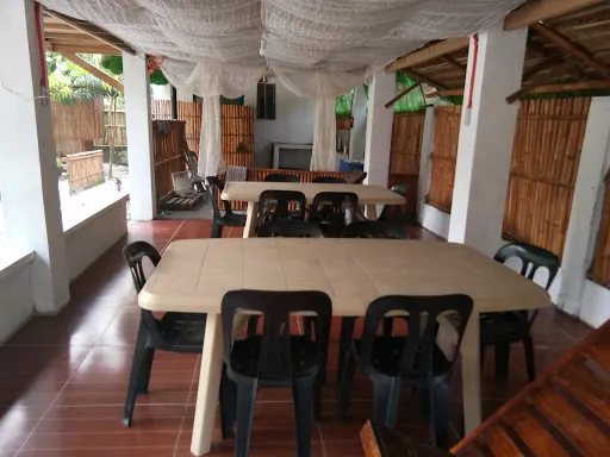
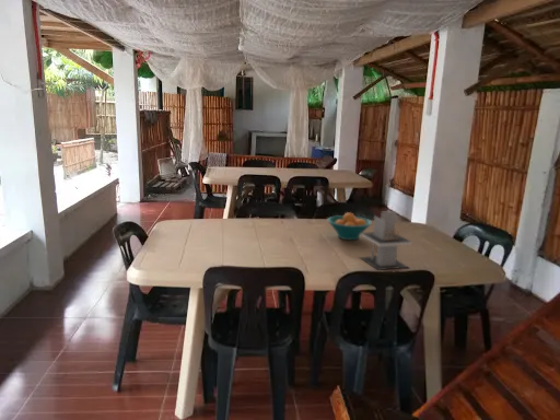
+ napkin holder (385, 236)
+ fruit bowl (349, 224)
